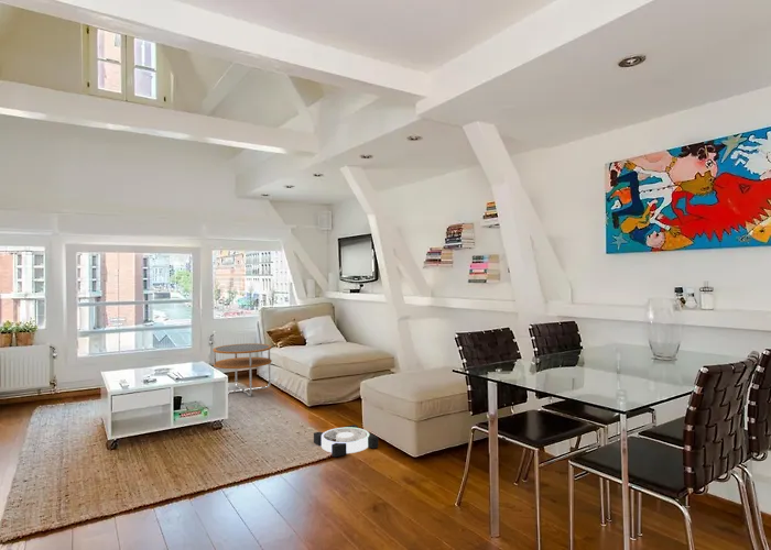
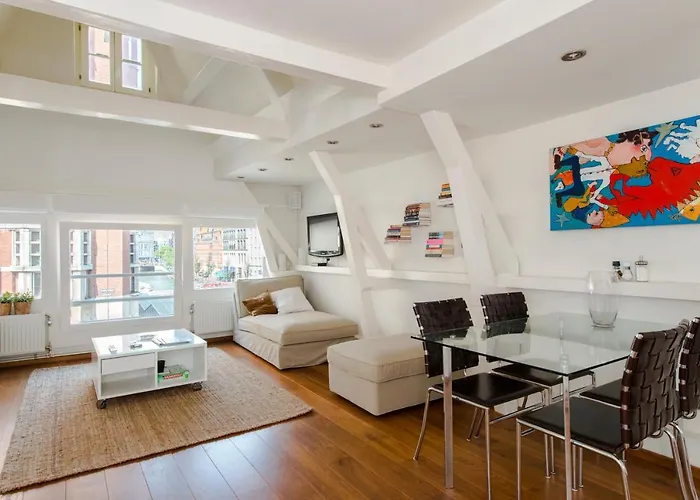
- electric fan (345, 439)
- side table (242, 367)
